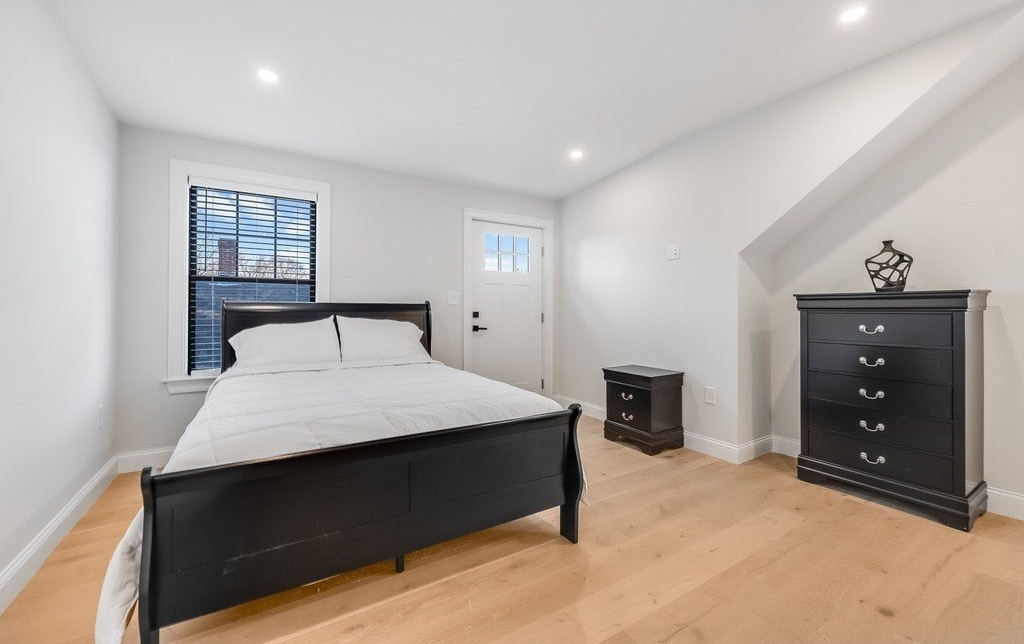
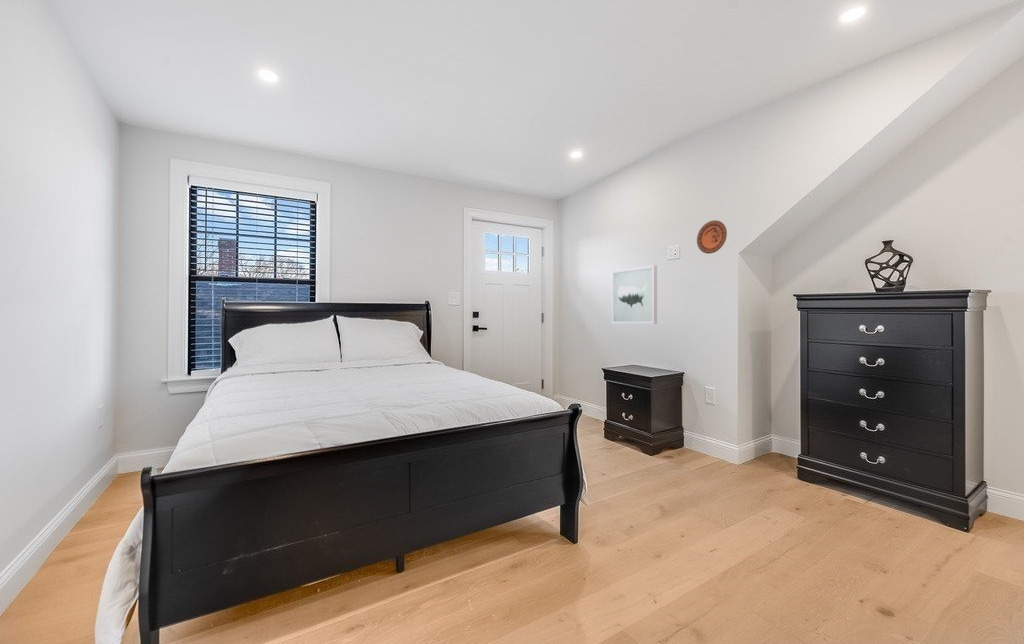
+ wall art (633, 296)
+ decorative plate (711, 237)
